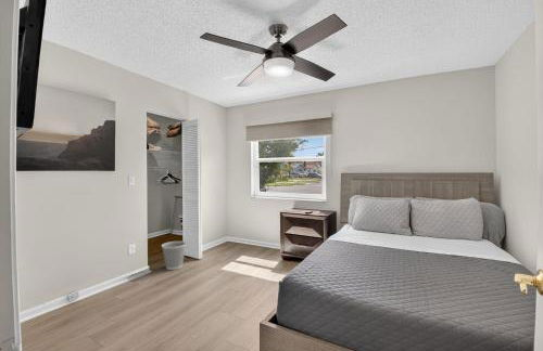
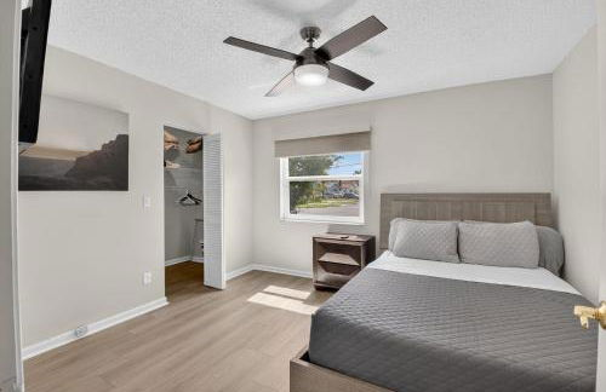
- wastebasket (174, 255)
